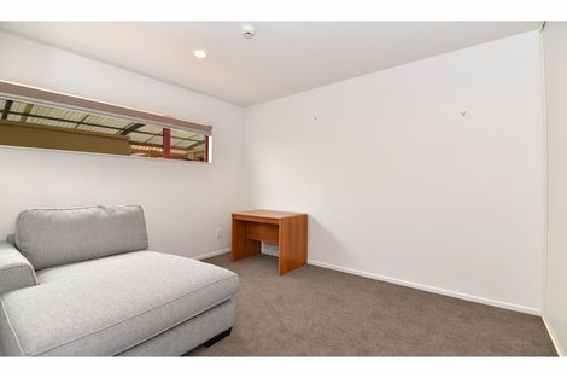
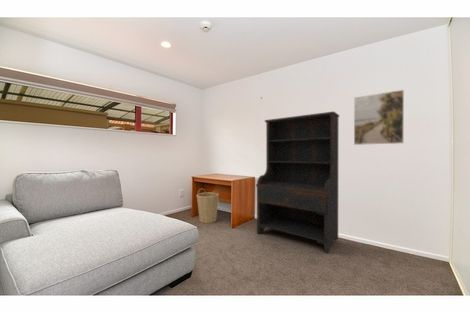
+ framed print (377, 119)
+ bookshelf (295, 176)
+ basket (208, 205)
